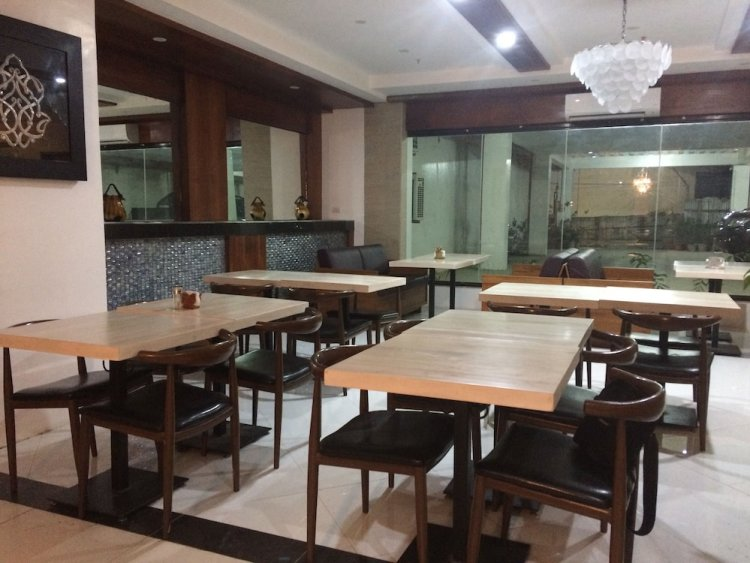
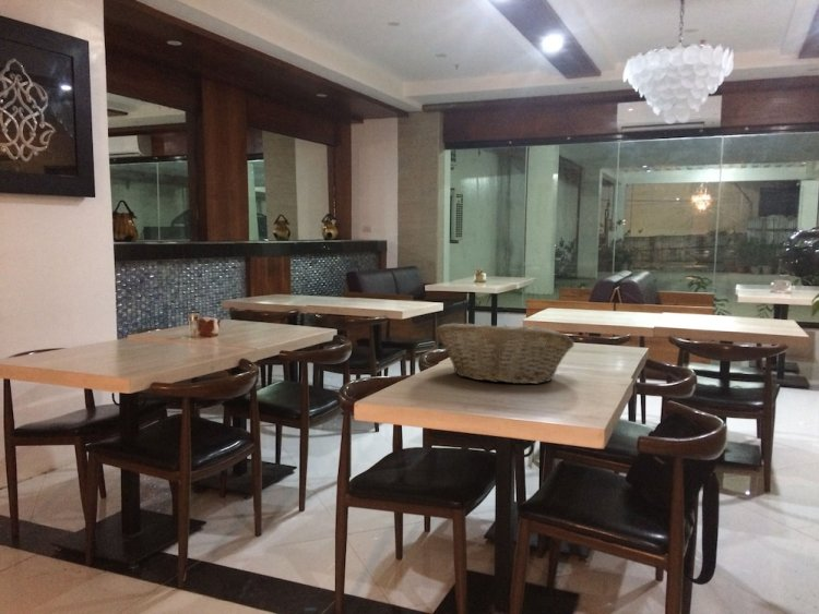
+ fruit basket (502, 348)
